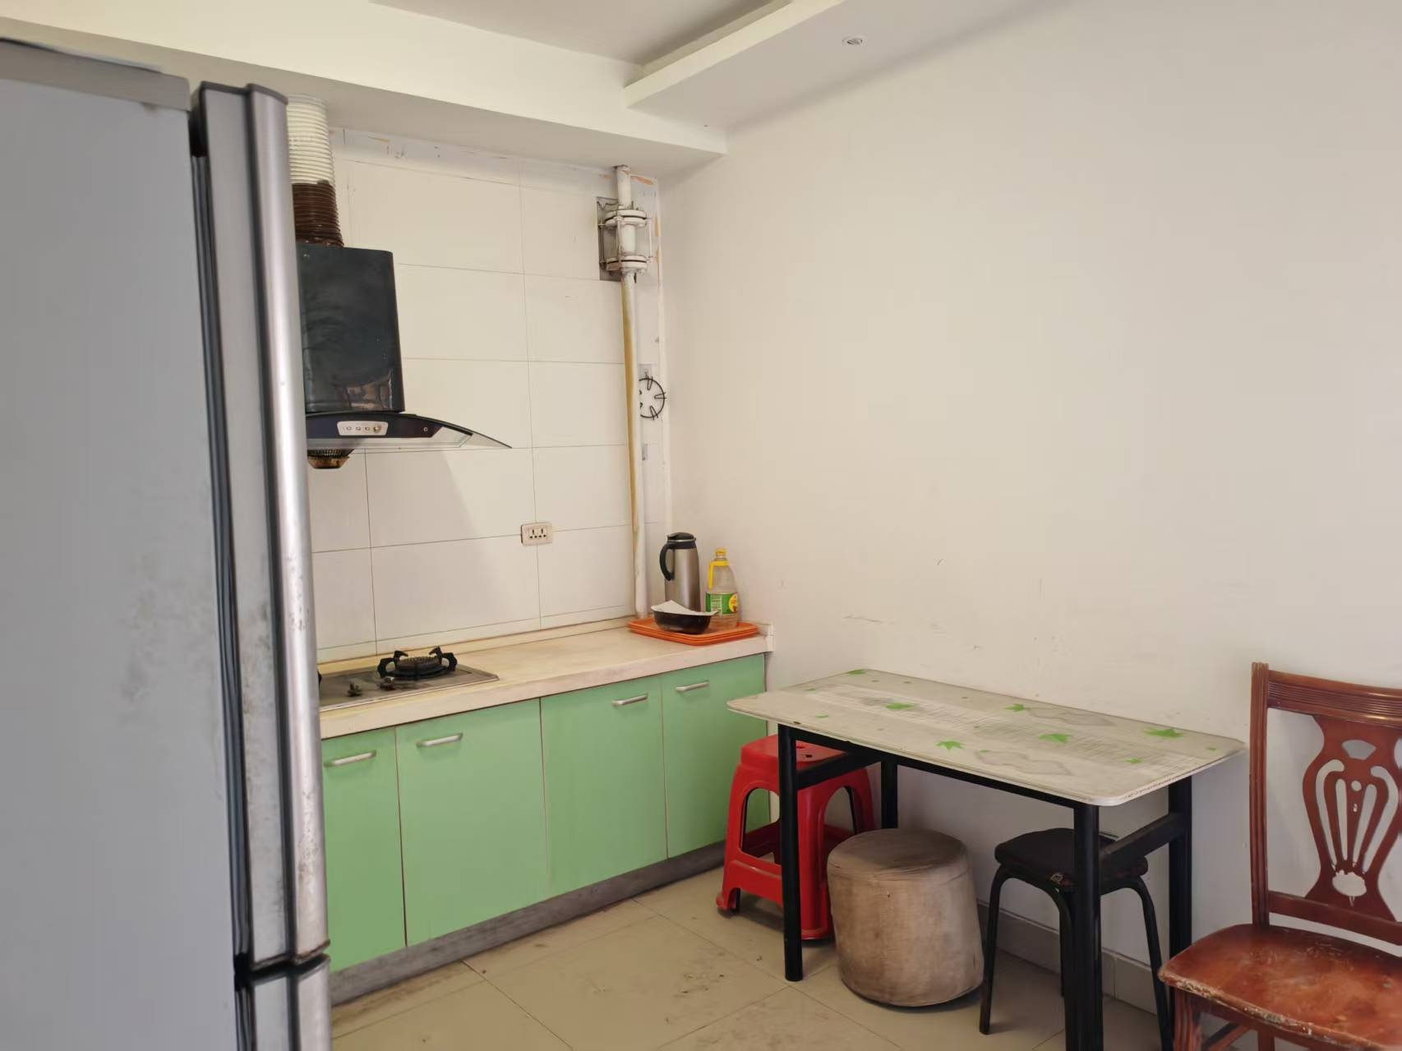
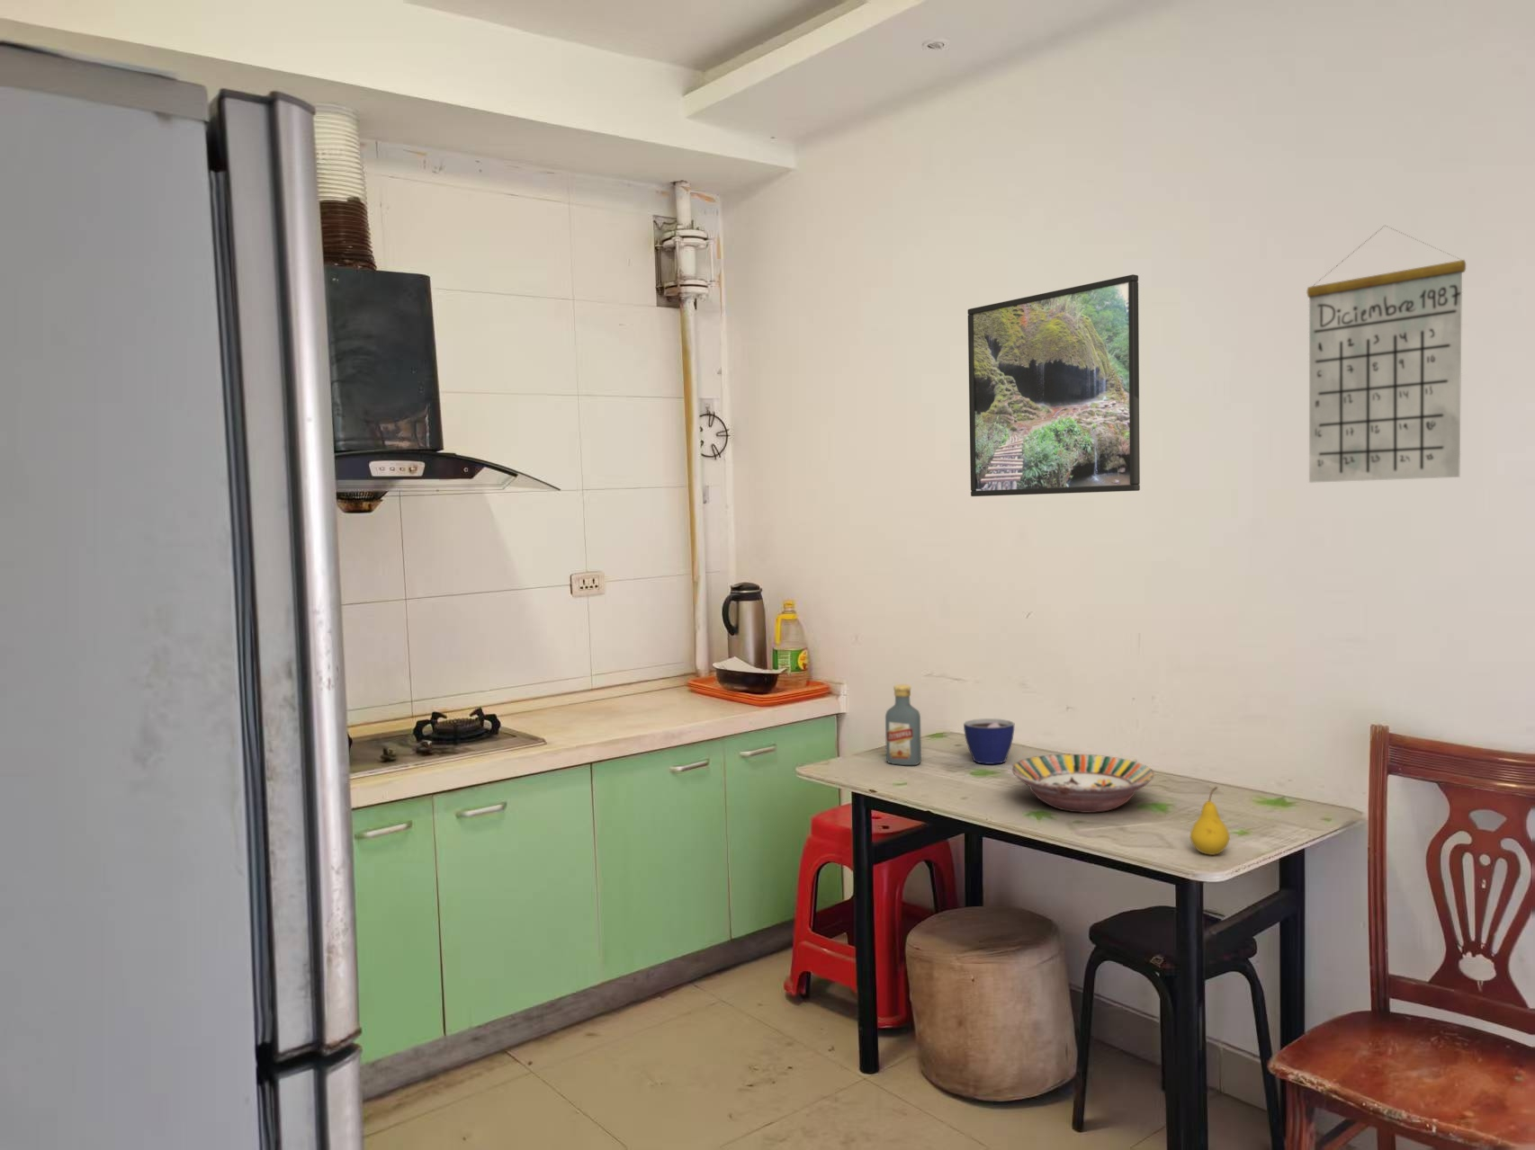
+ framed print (1048, 394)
+ serving bowl (1082, 786)
+ vodka (903, 724)
+ cup (986, 739)
+ calendar (1382, 353)
+ fruit (1210, 820)
